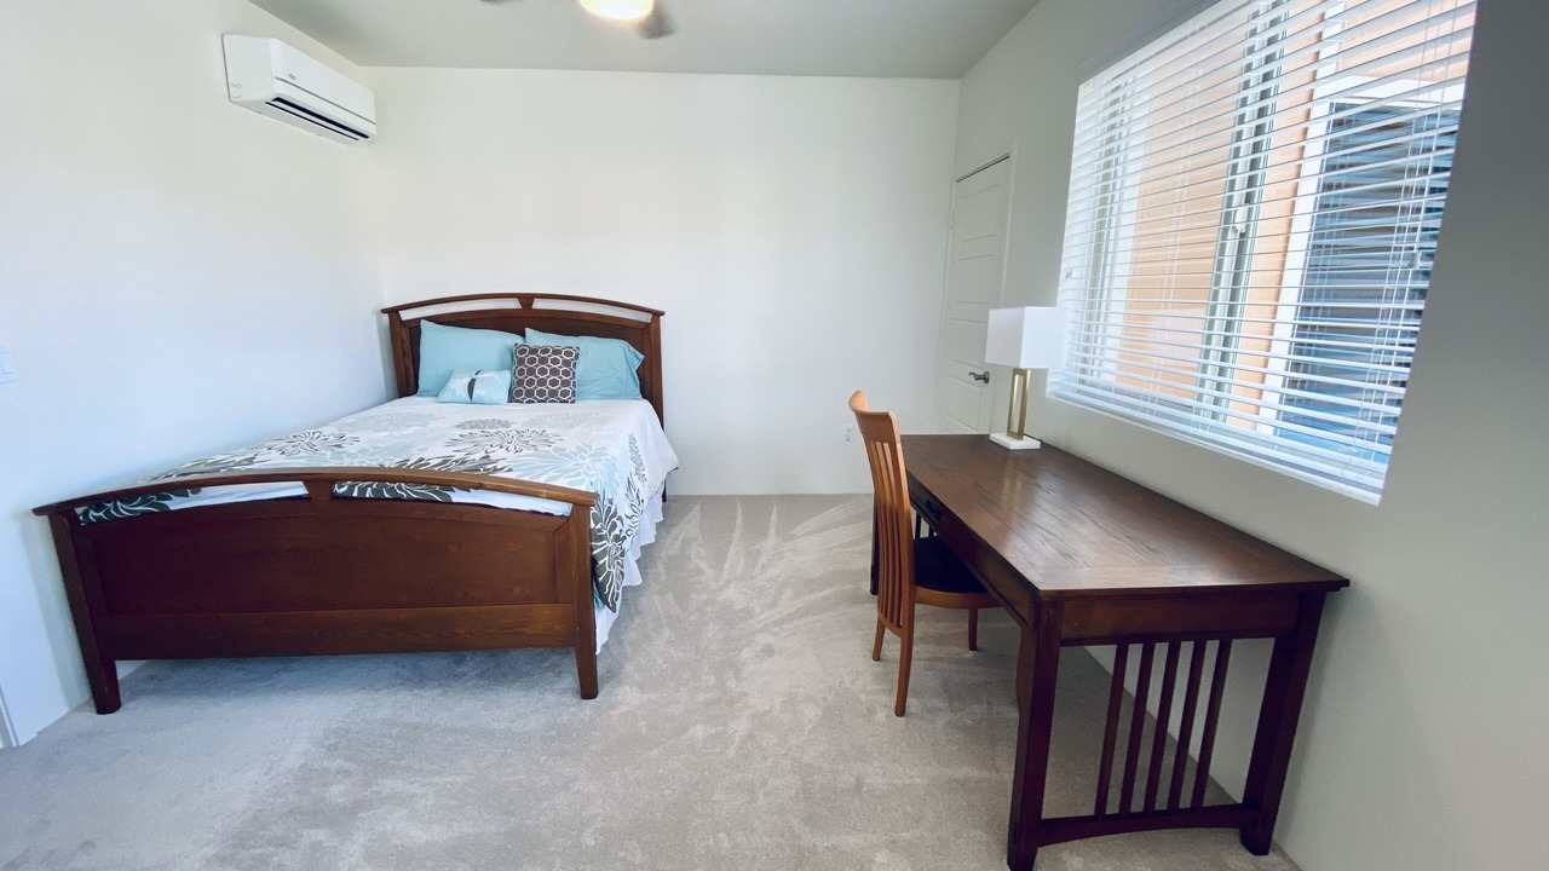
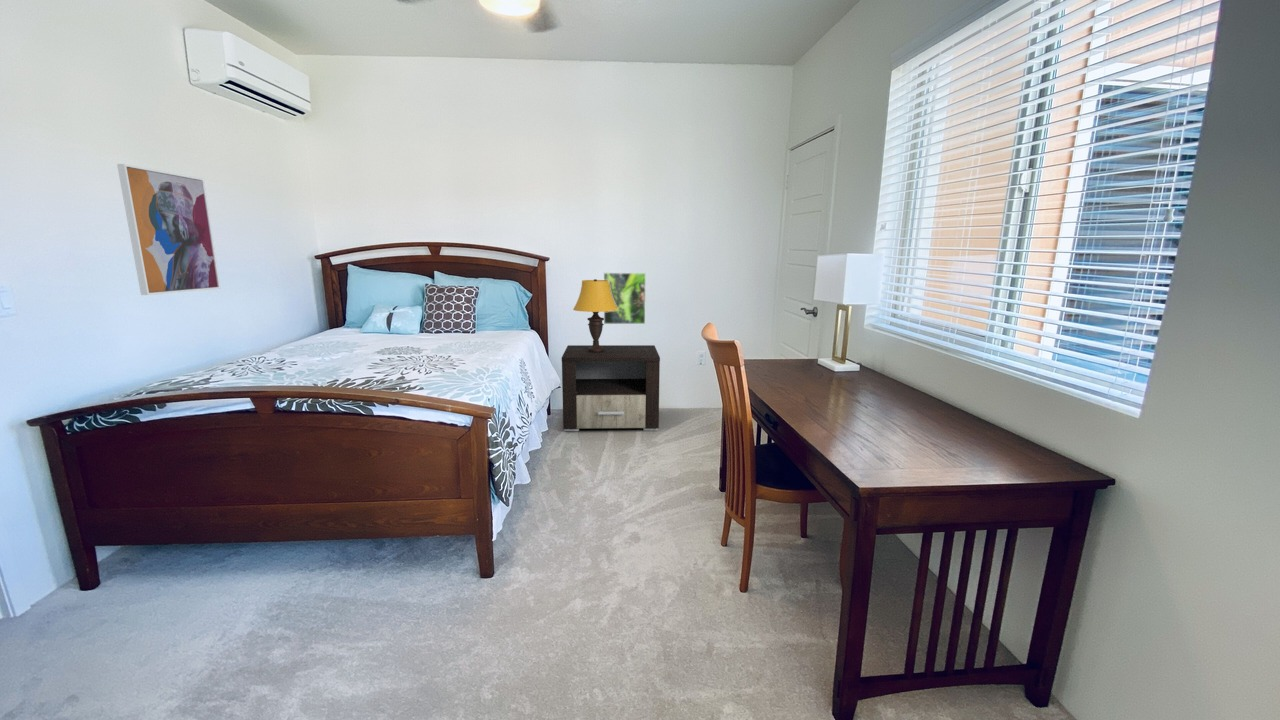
+ nightstand (611, 387)
+ wall art (174, 233)
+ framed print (624, 298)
+ table lamp (595, 315)
